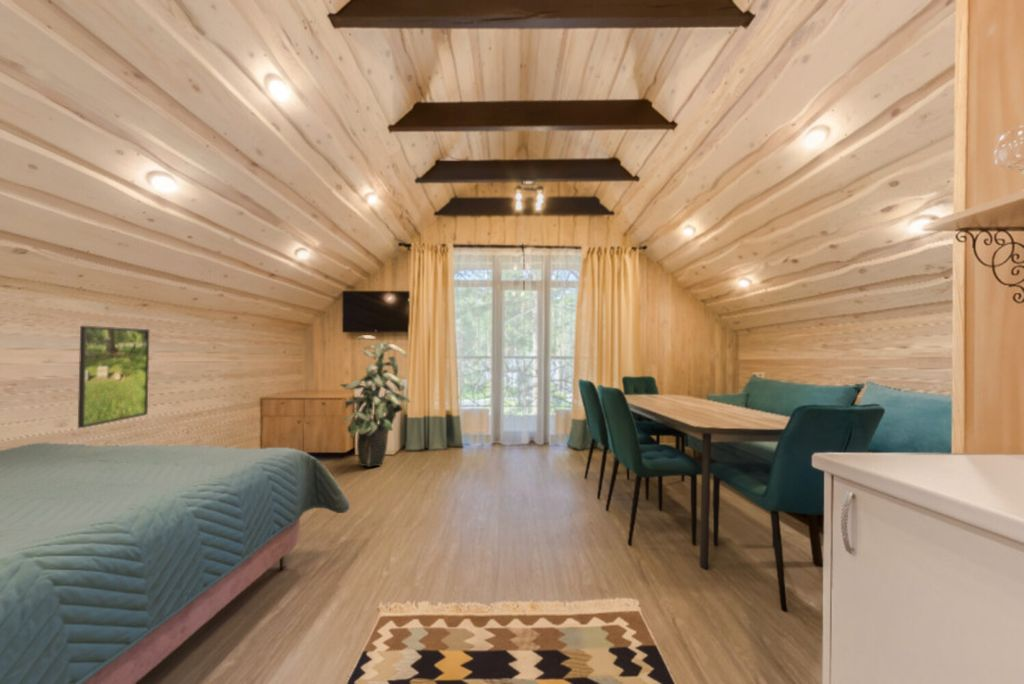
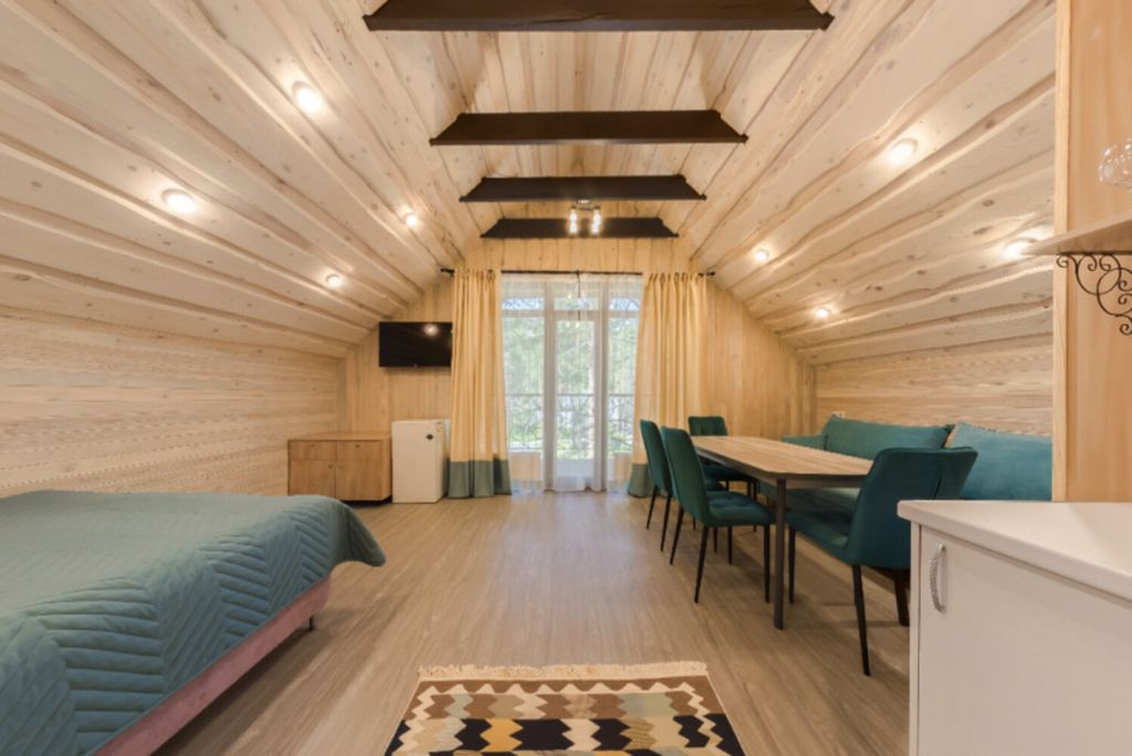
- indoor plant (373, 399)
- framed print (116, 374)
